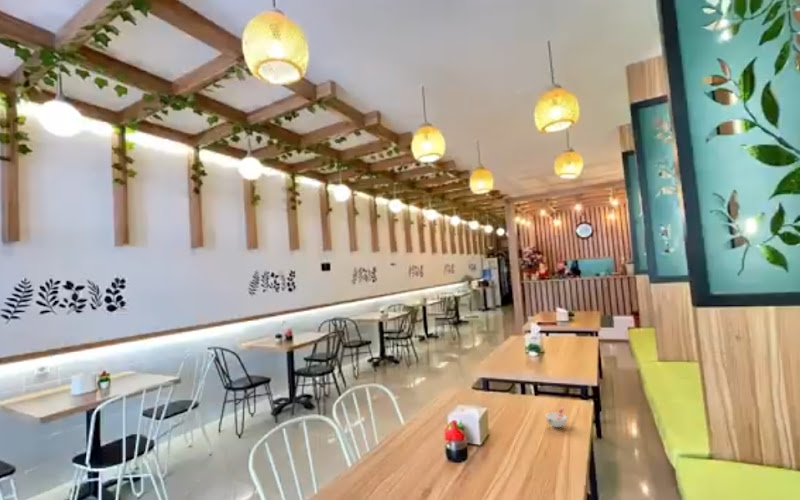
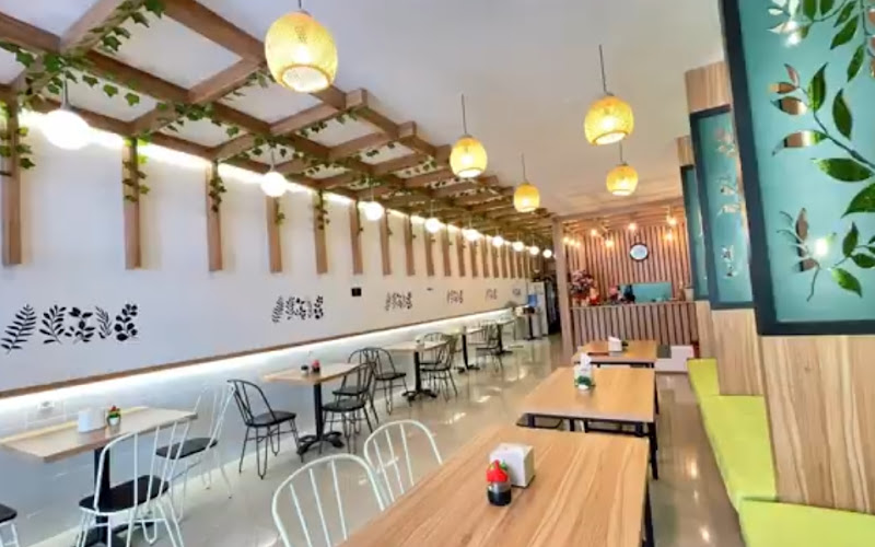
- cup (557, 418)
